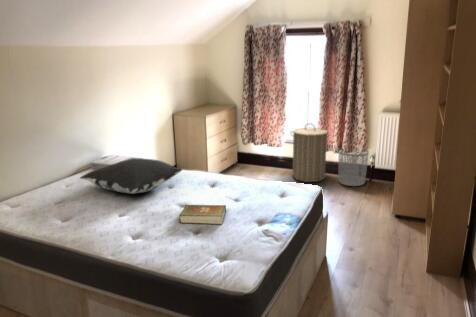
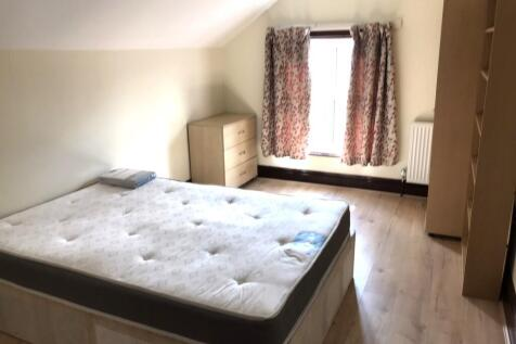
- waste bin (352, 166)
- laundry hamper (309, 150)
- book (203, 213)
- pillow (132, 174)
